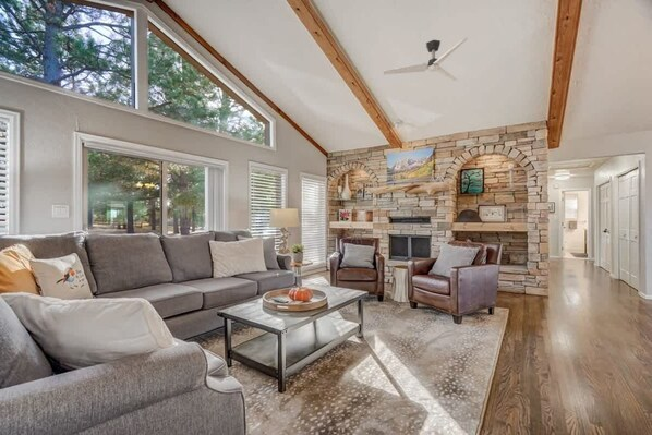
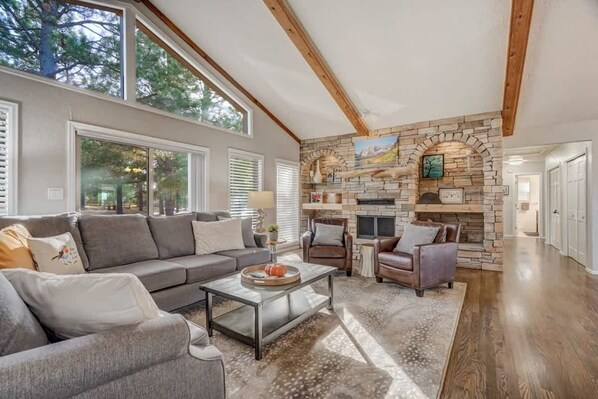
- ceiling fan (421, 63)
